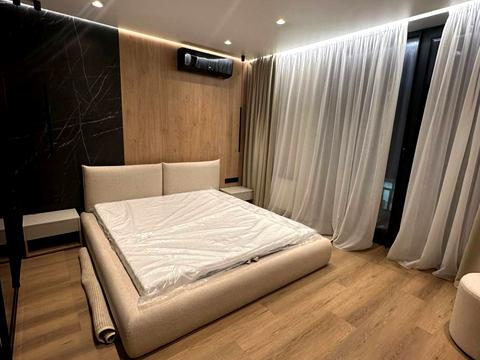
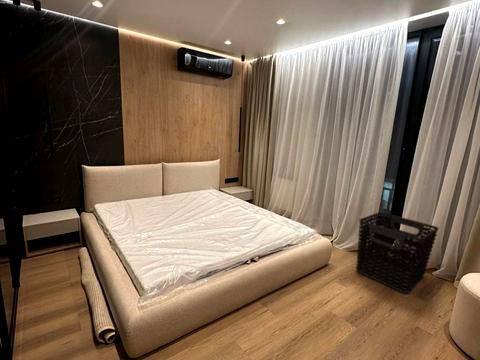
+ clothes hamper (393, 249)
